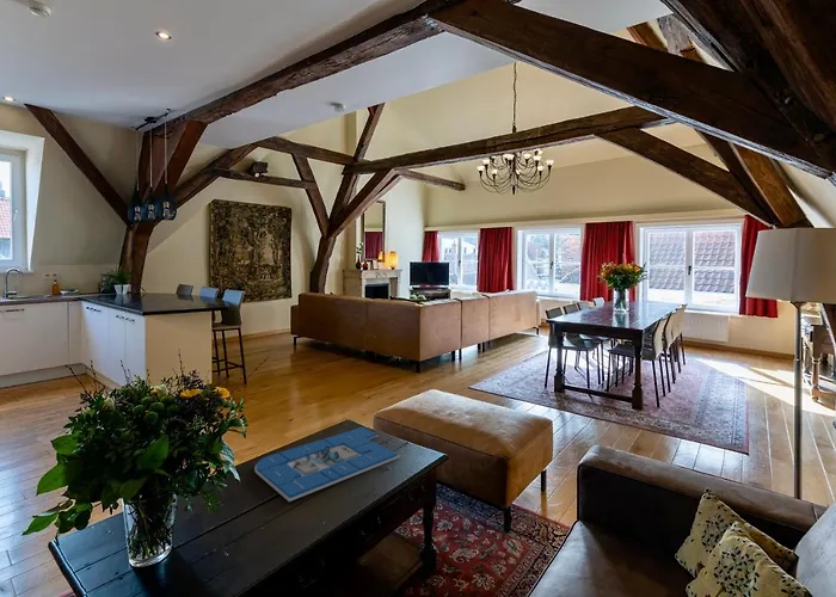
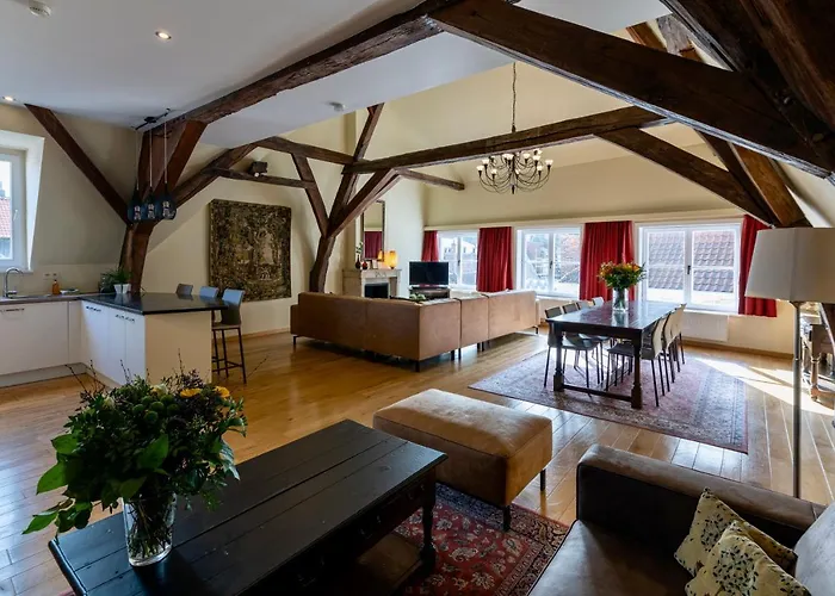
- board game (332, 454)
